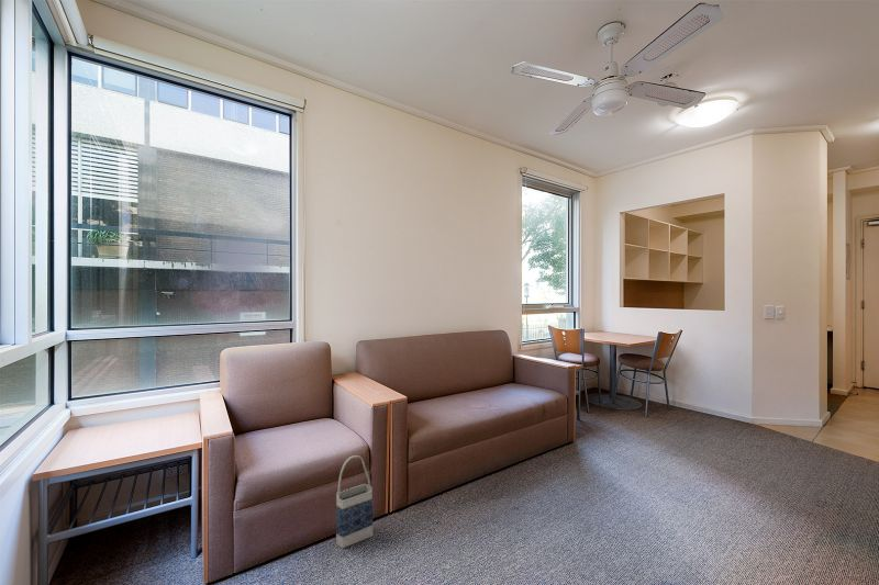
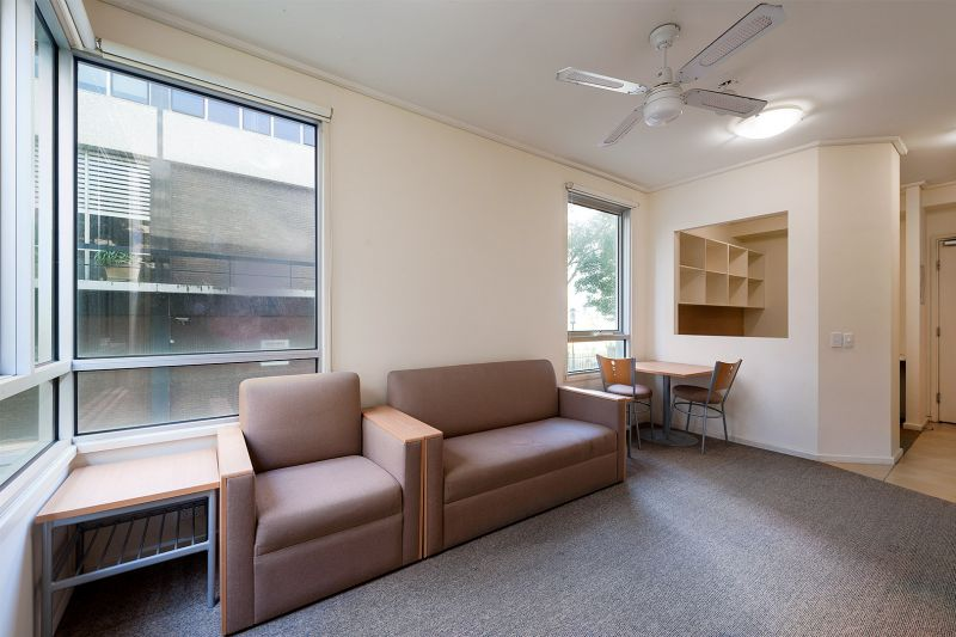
- bag (354, 496)
